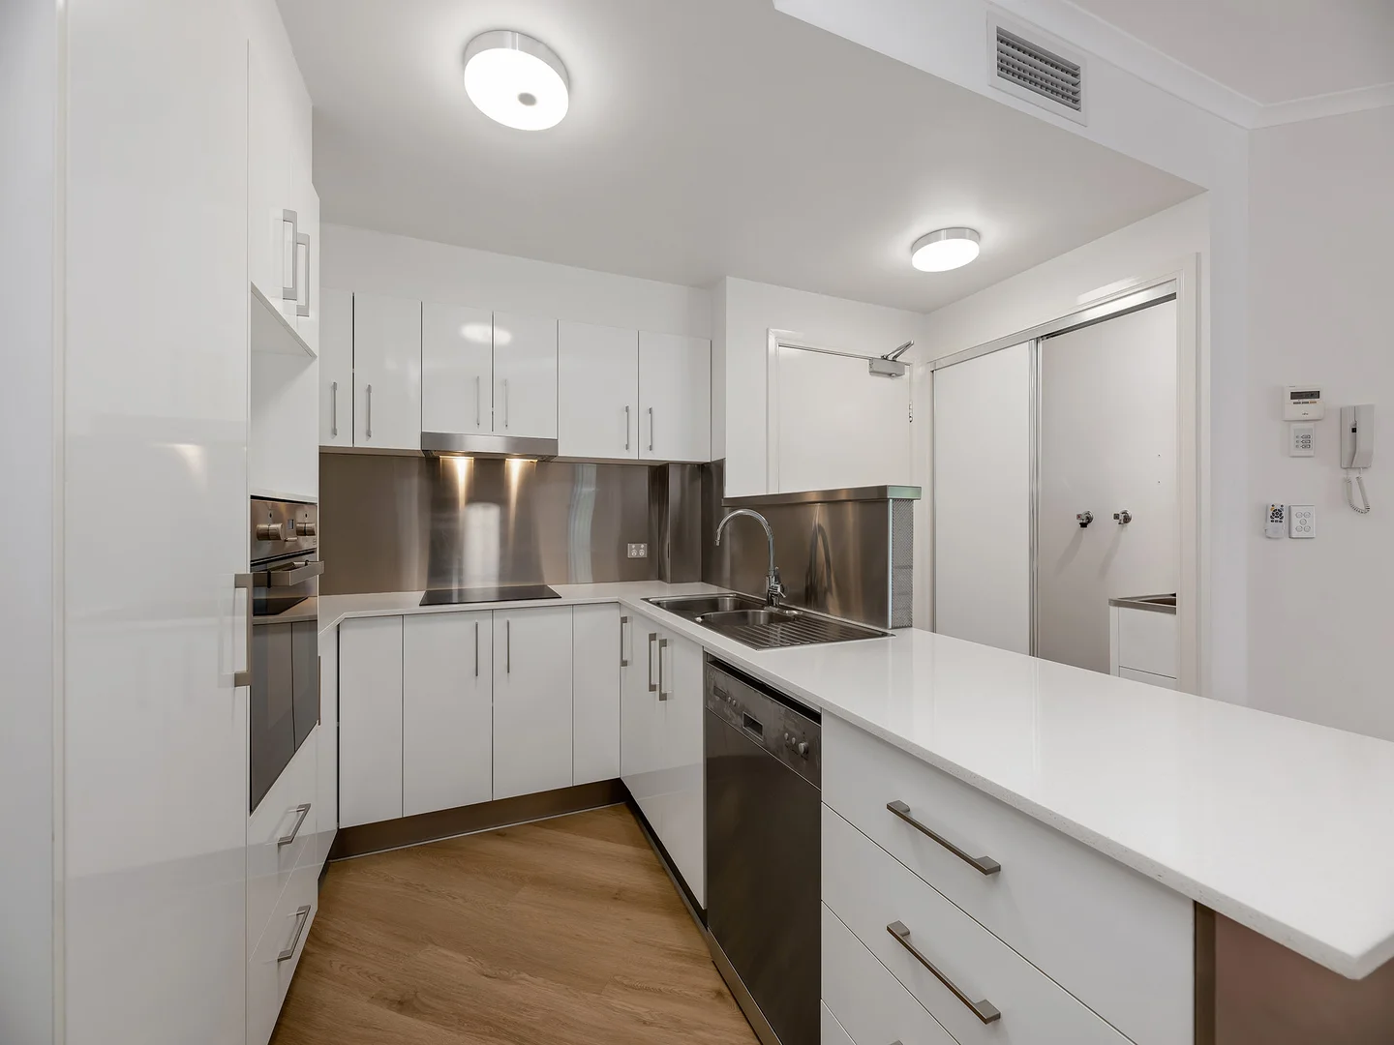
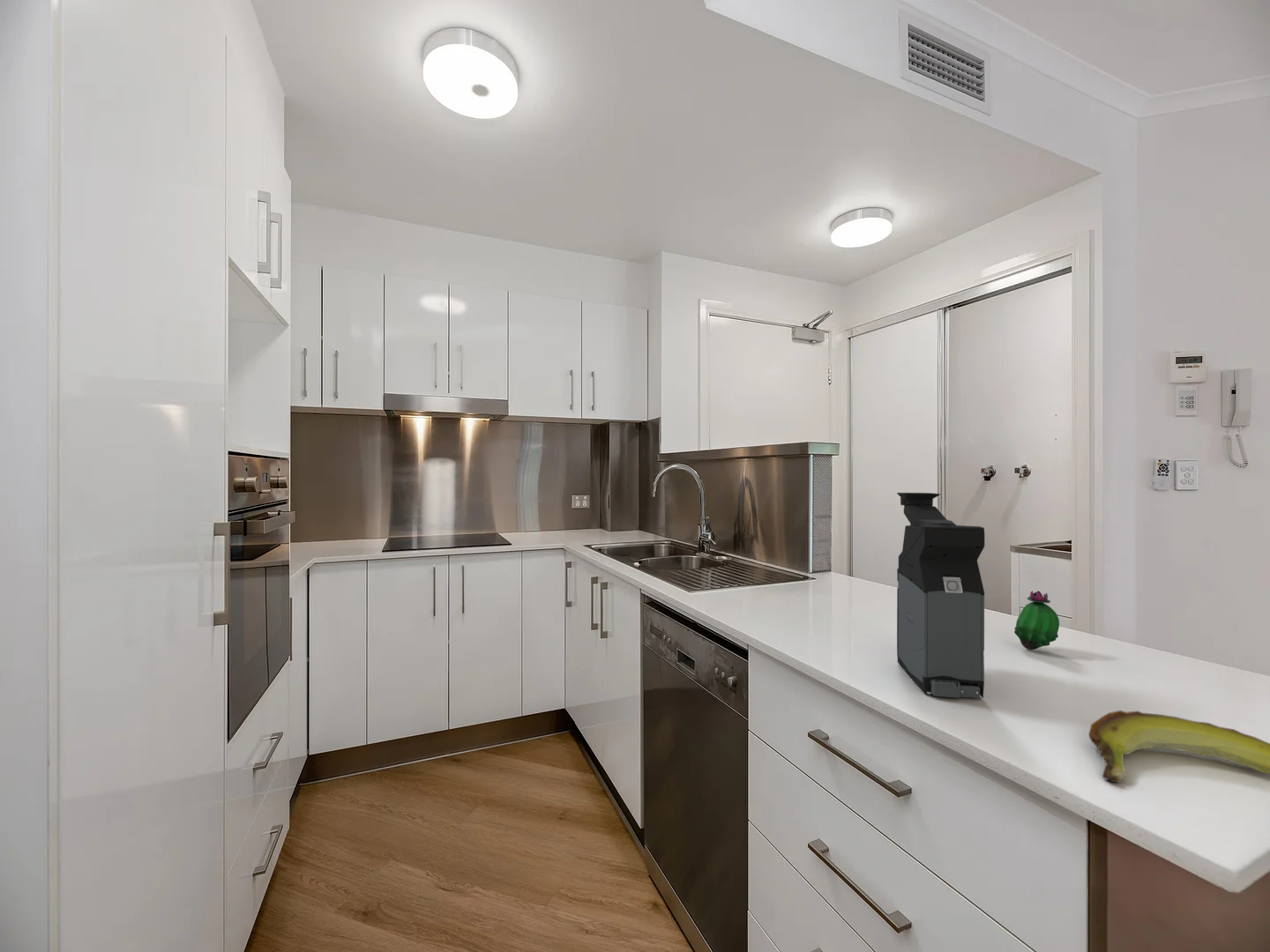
+ flowering cactus (1035, 620)
+ coffee maker (934, 585)
+ banana (1190, 752)
